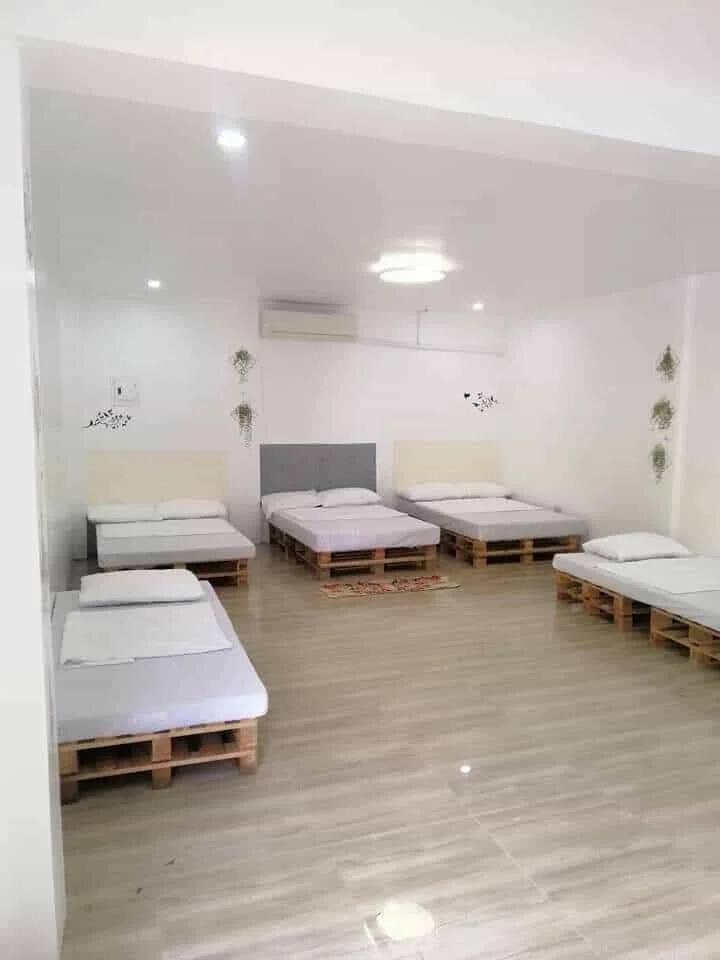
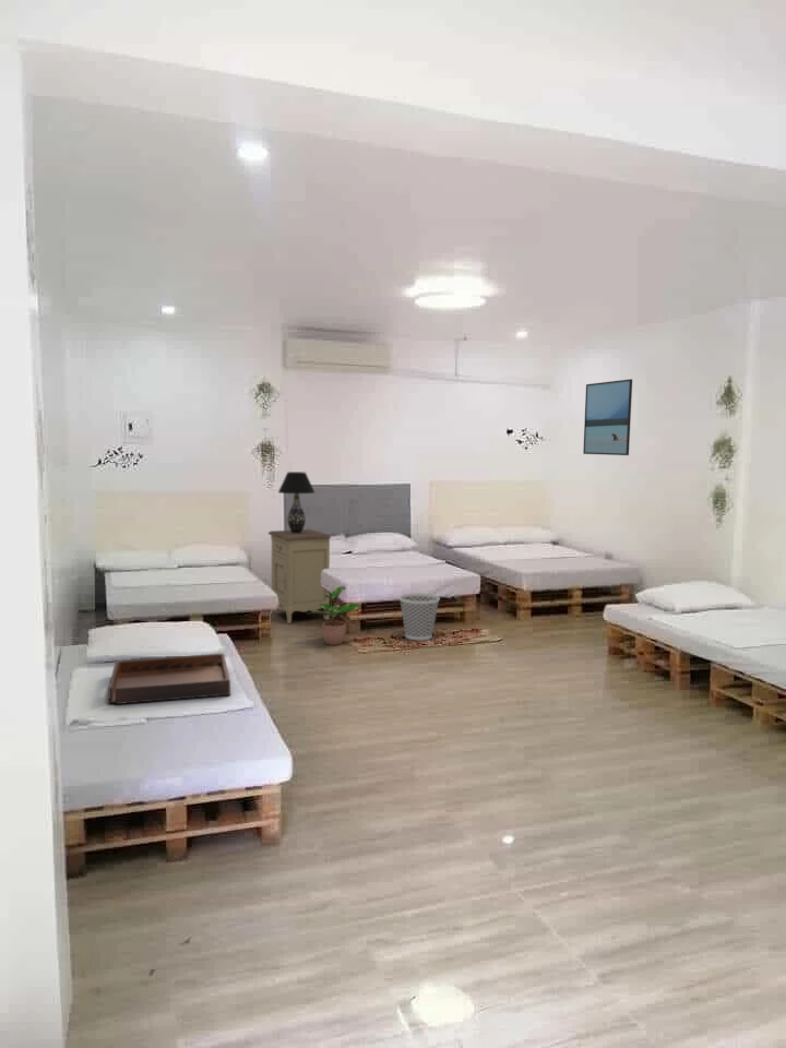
+ wastebasket (418, 617)
+ serving tray (170, 677)
+ nightstand (295, 574)
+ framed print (606, 418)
+ table lamp (296, 502)
+ potted plant (333, 616)
